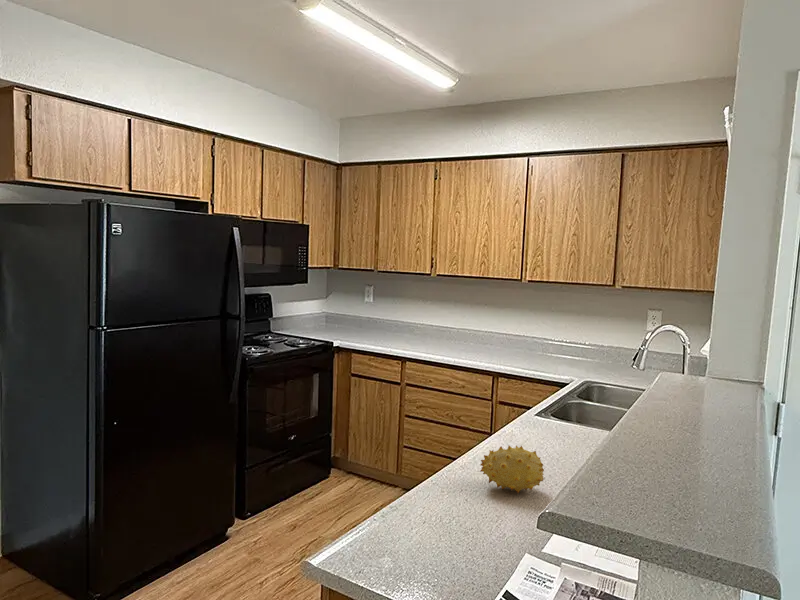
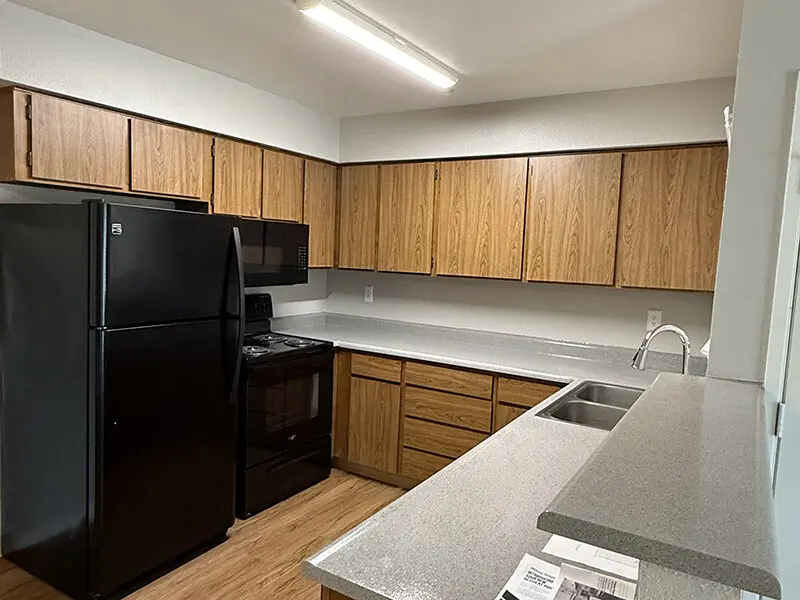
- fruit (512, 467)
